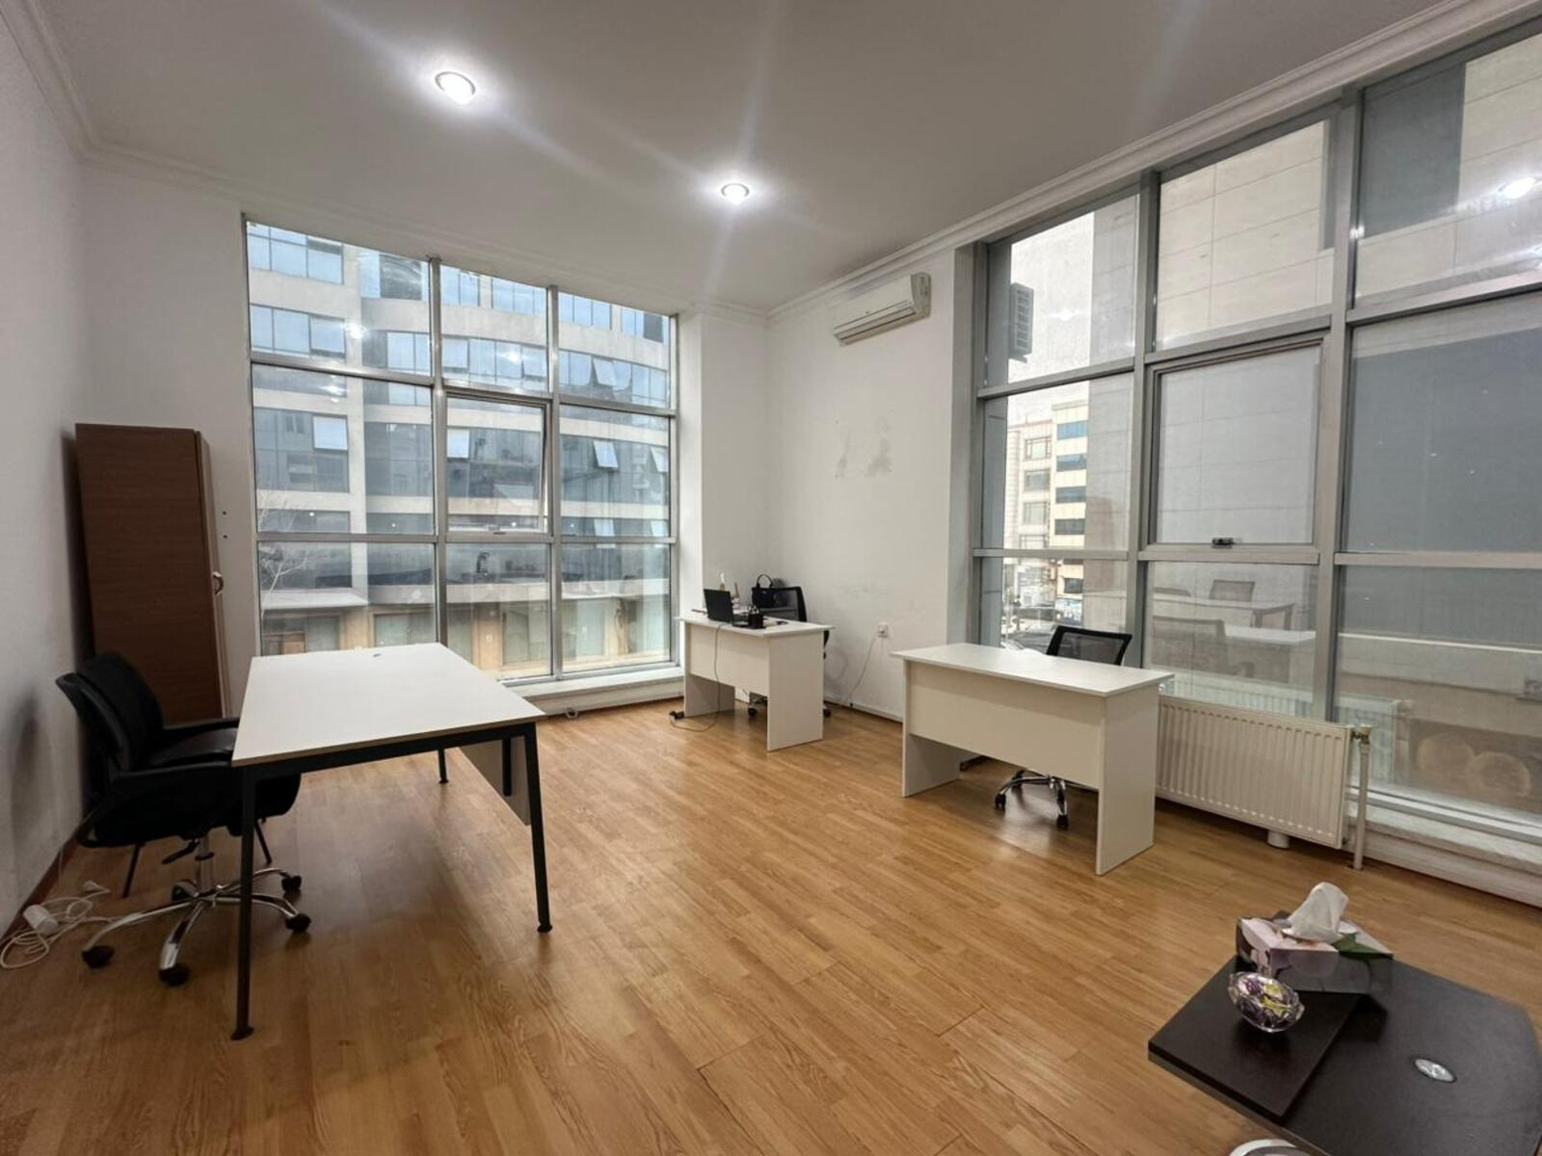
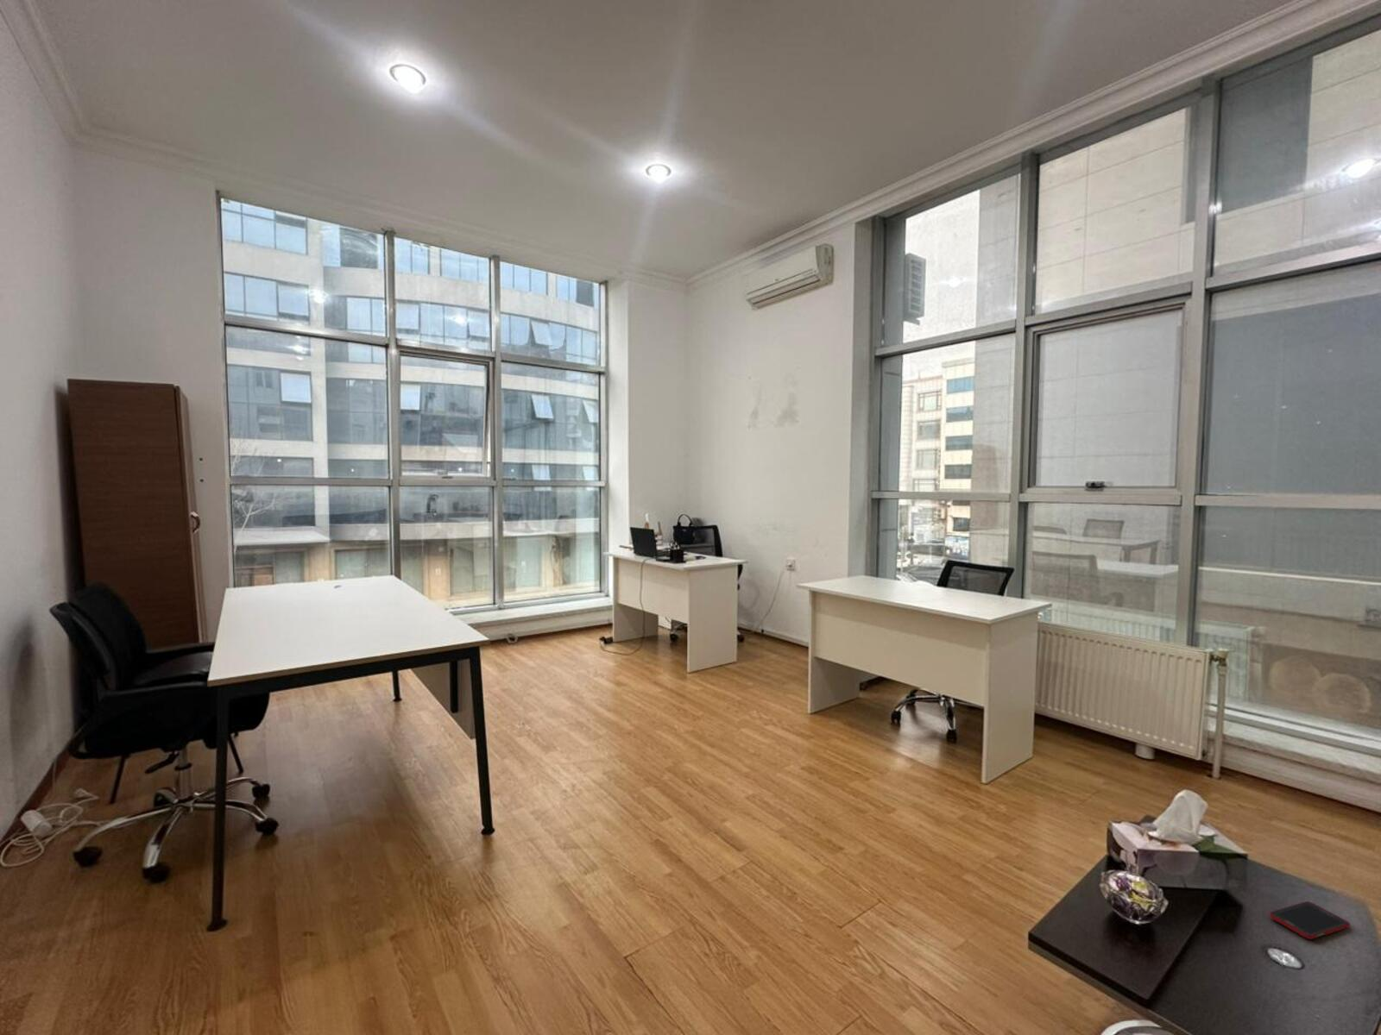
+ cell phone (1308, 920)
